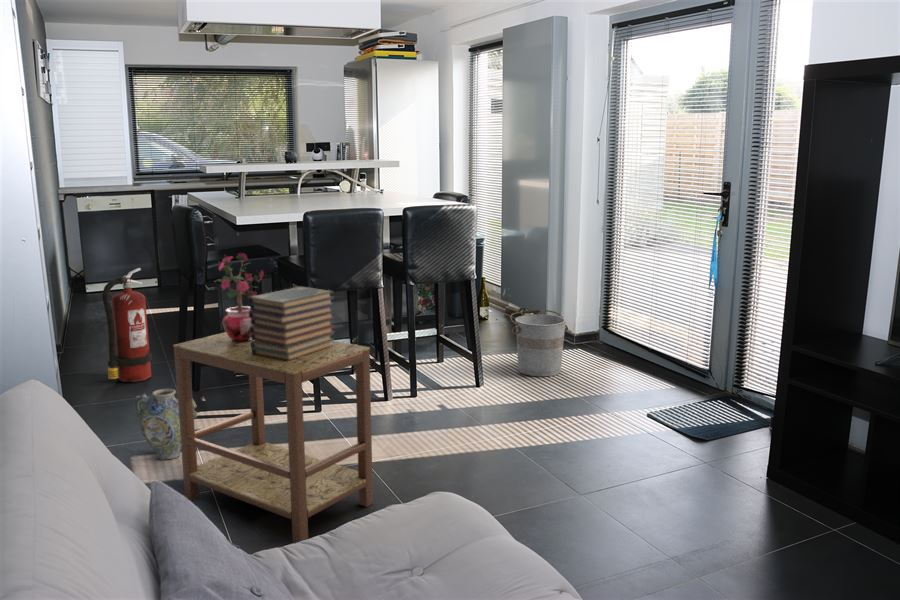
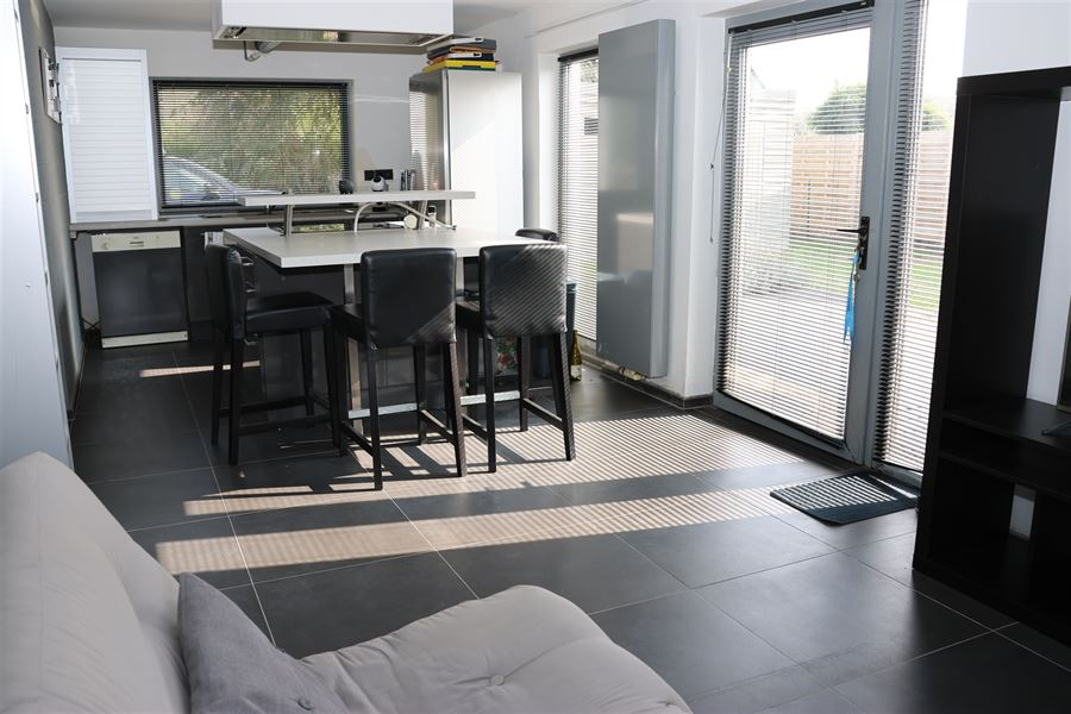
- ceramic jug (166, 423)
- fire extinguisher (125, 325)
- side table (264, 425)
- bucket (540, 342)
- potted plant (237, 295)
- book stack (293, 322)
